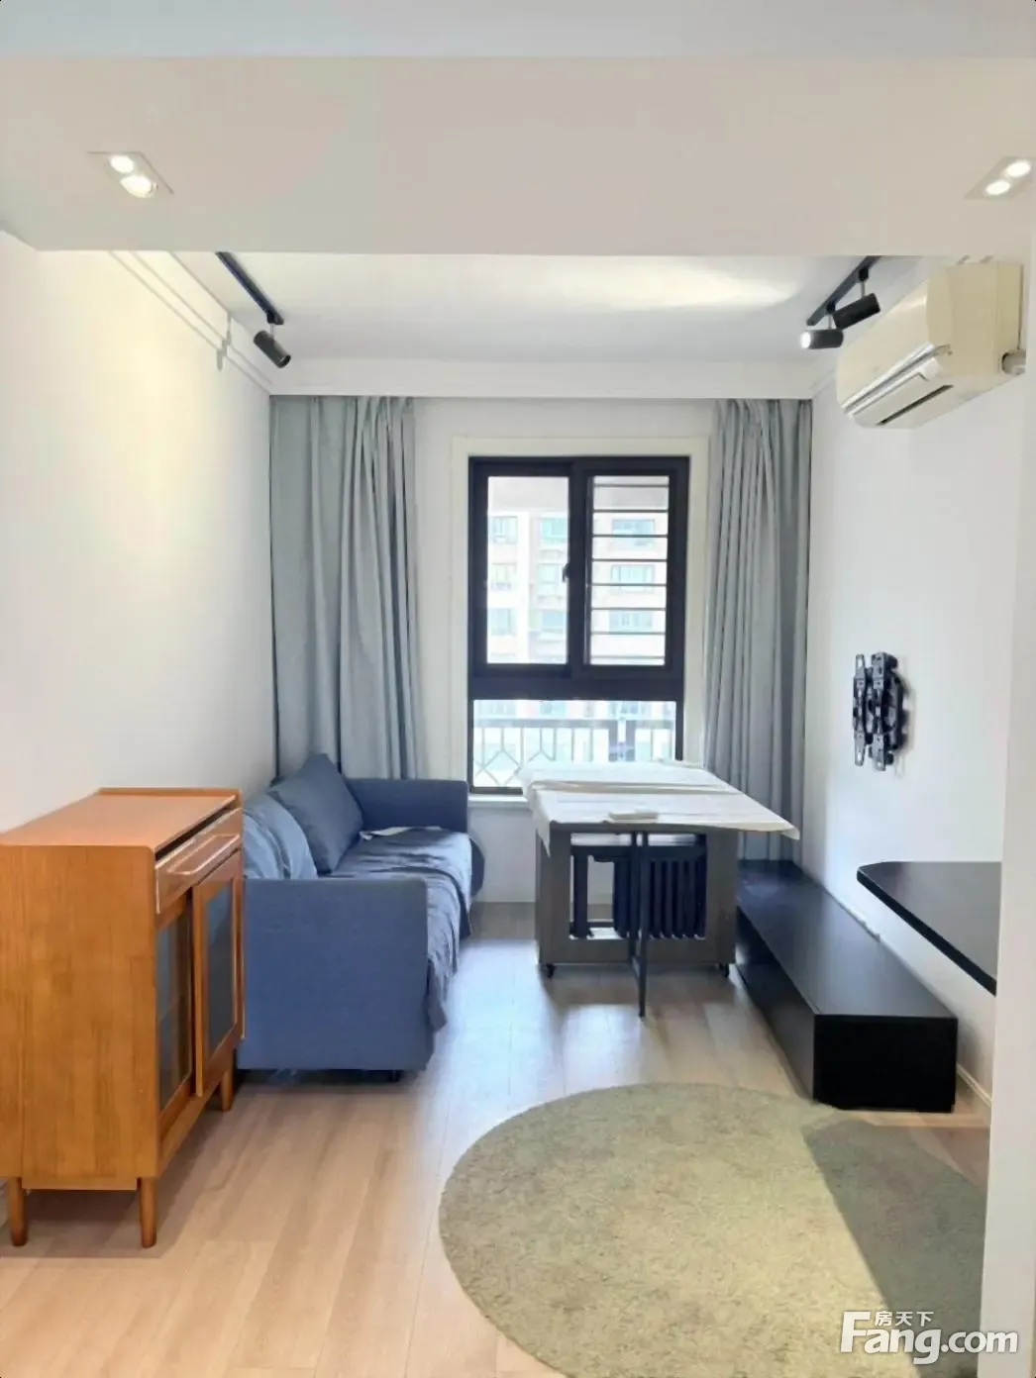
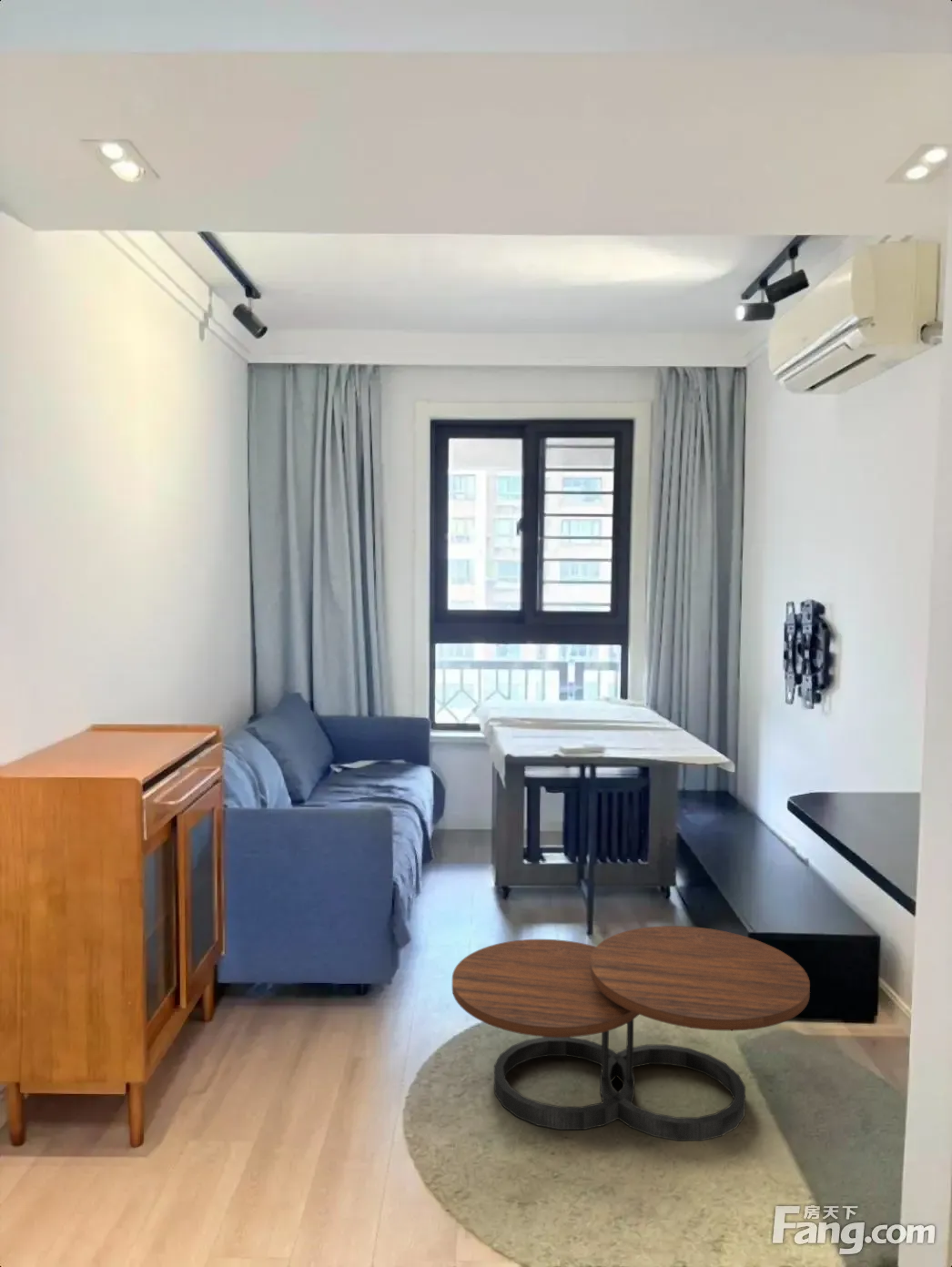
+ coffee table (627, 1029)
